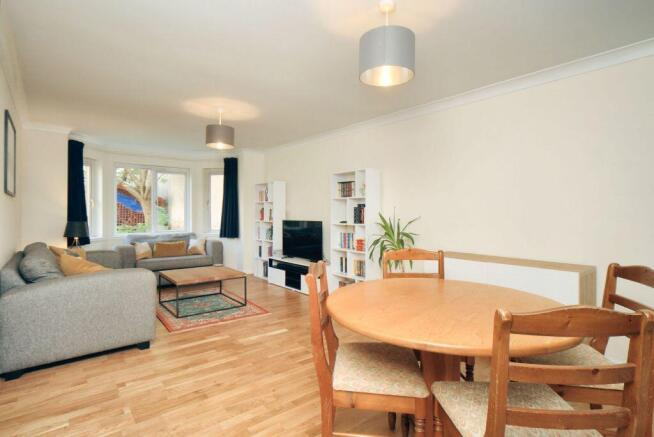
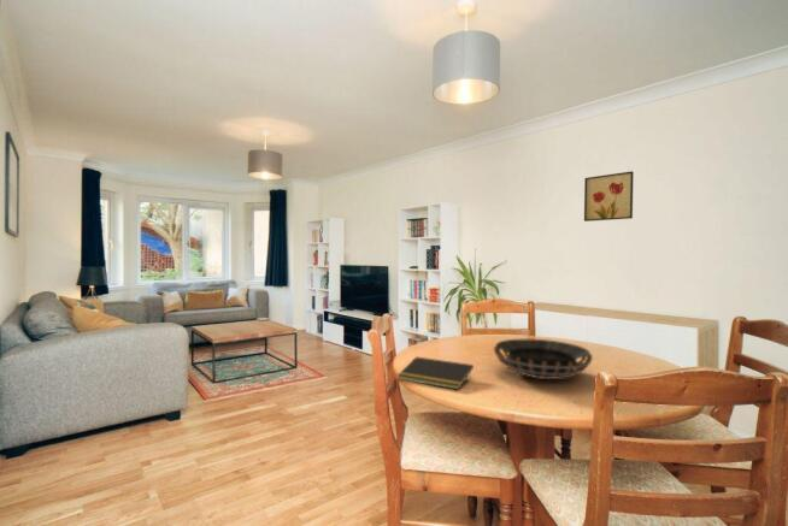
+ notepad (435, 371)
+ wall art (607, 197)
+ decorative bowl (540, 360)
